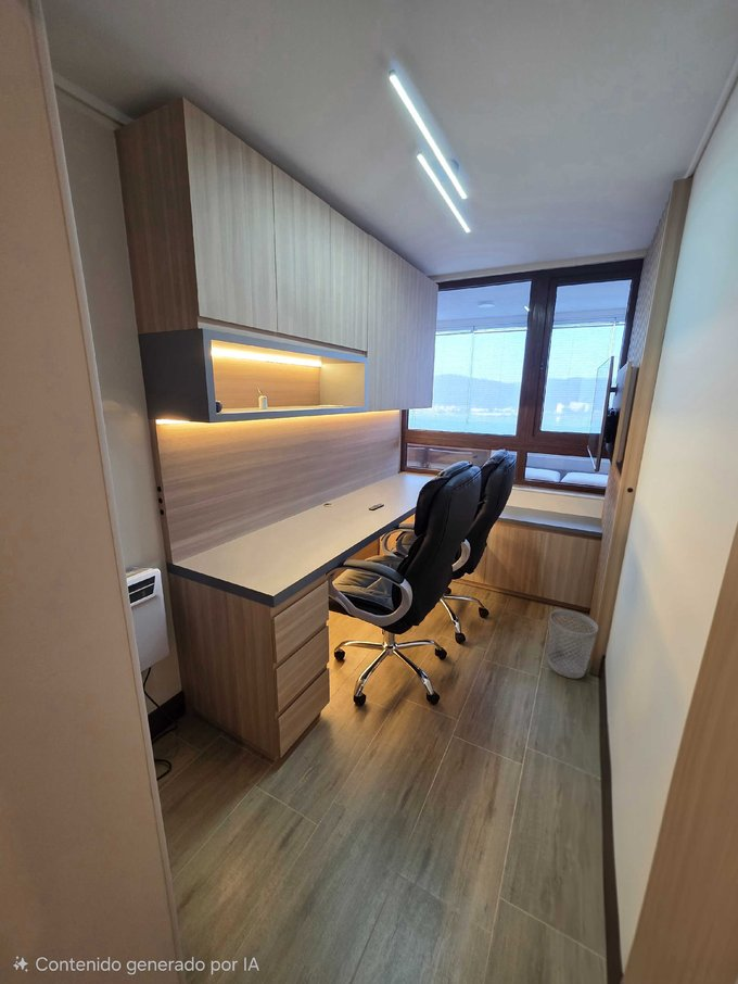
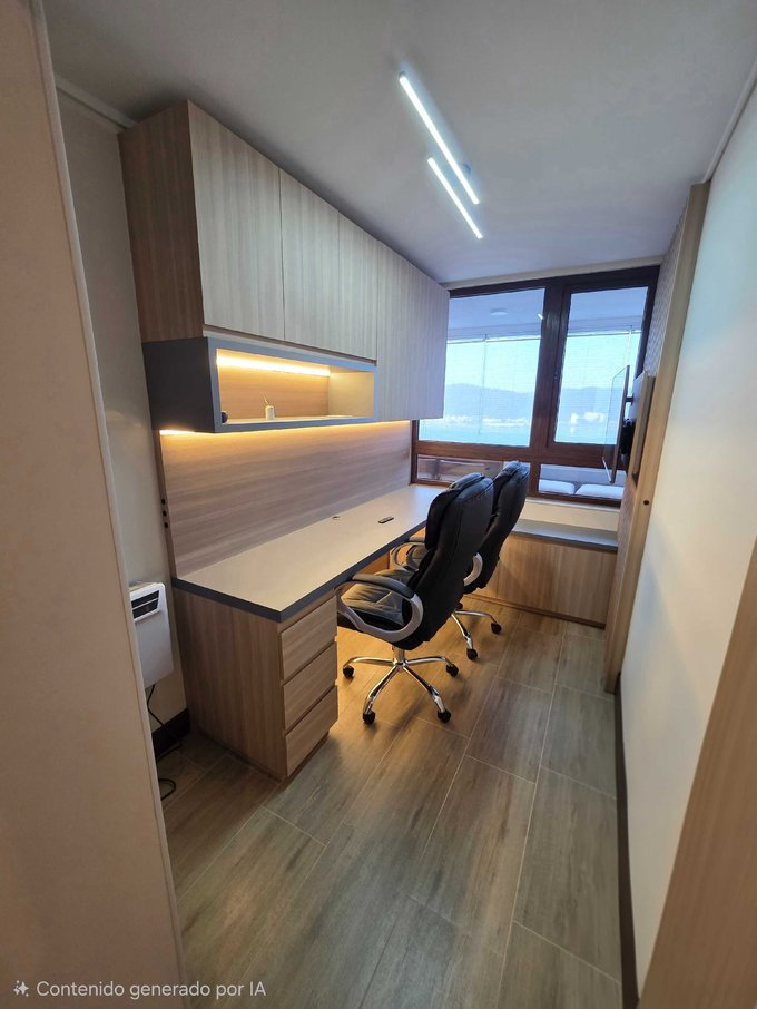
- wastebasket (569, 644)
